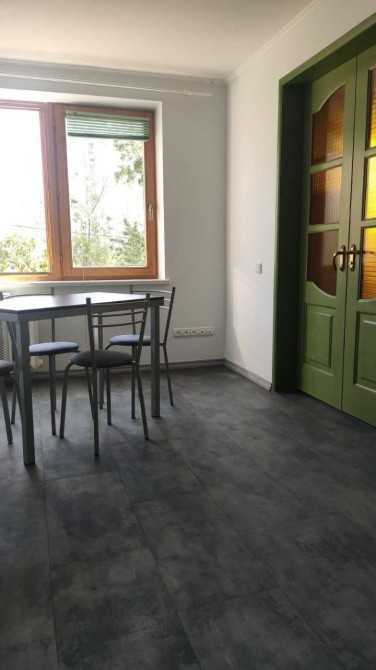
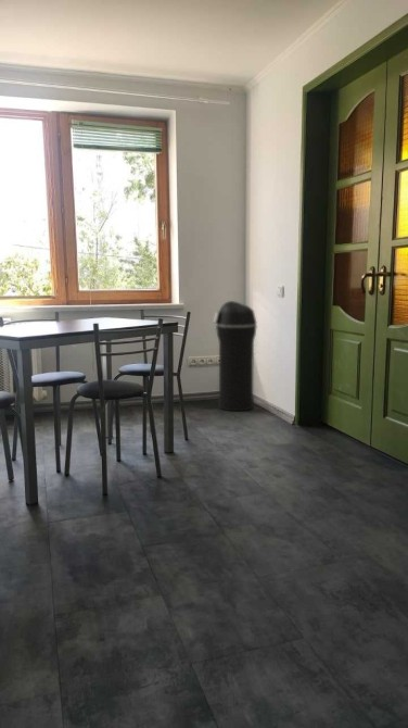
+ trash can (234, 354)
